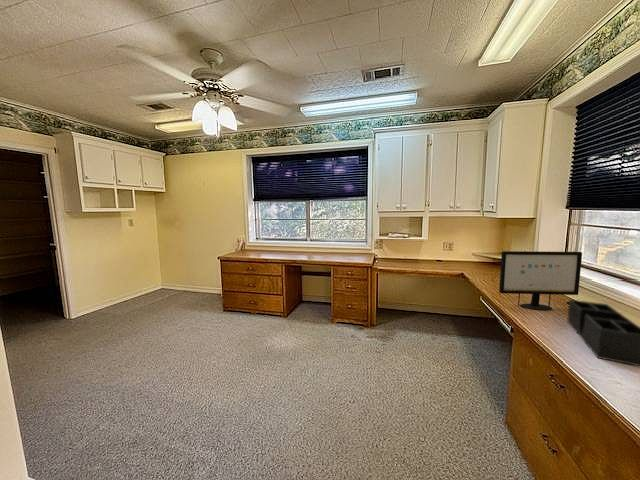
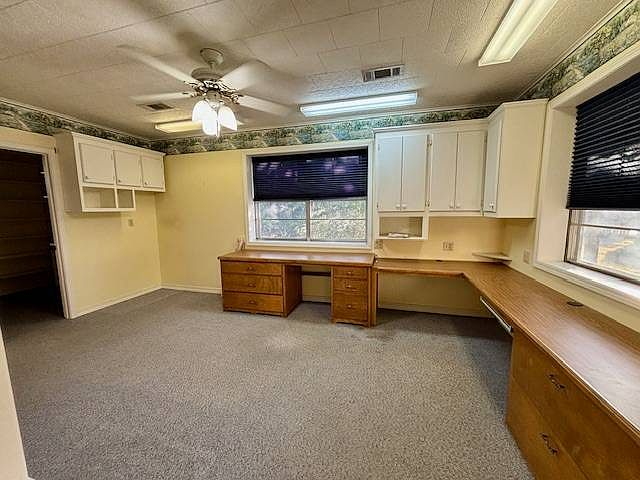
- computer monitor (538, 280)
- desk organizer (602, 328)
